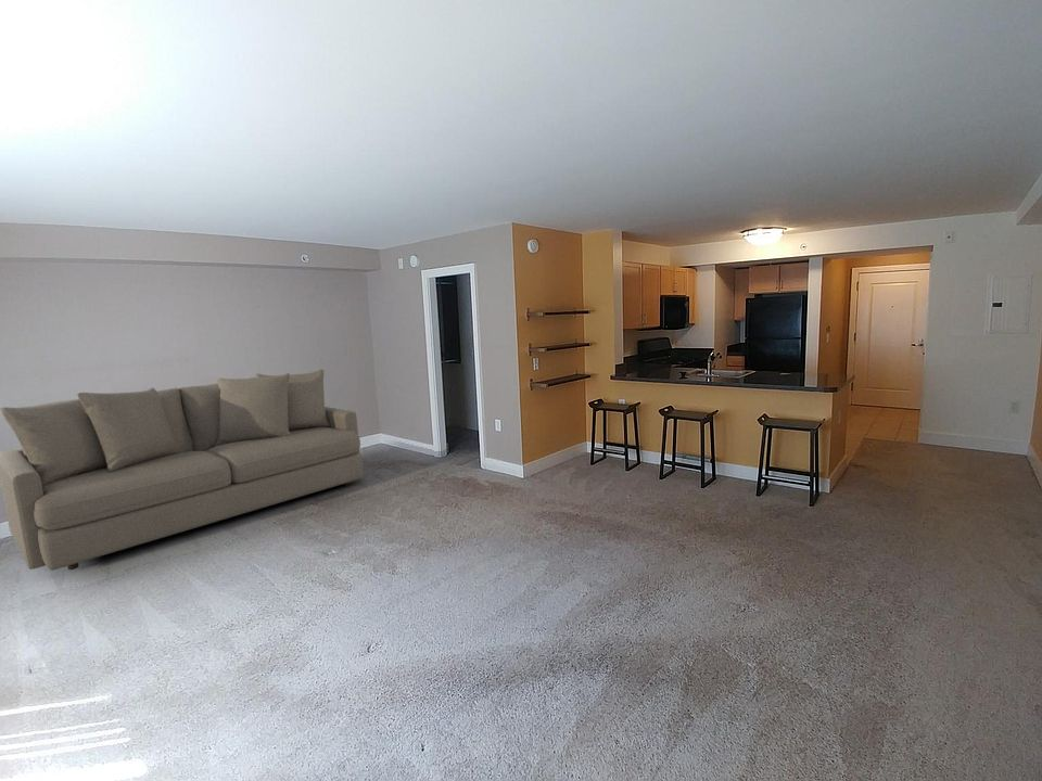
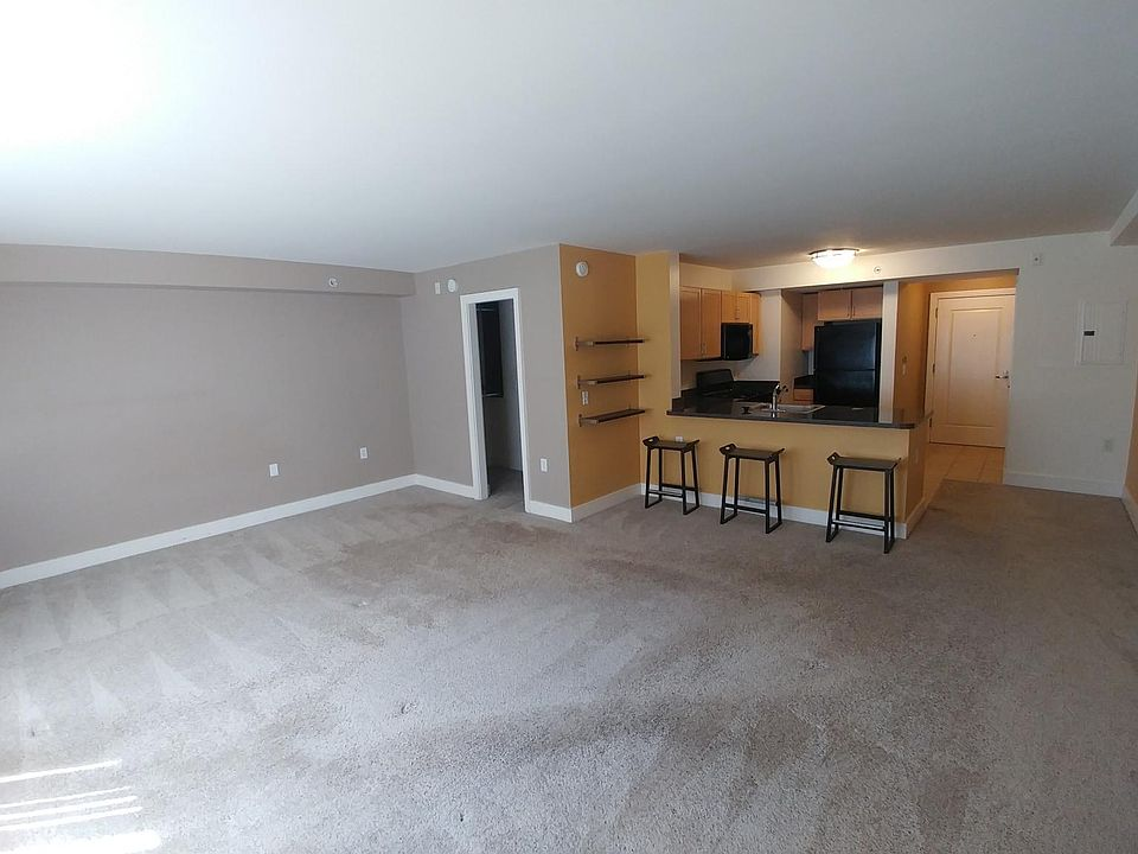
- sofa (202, 444)
